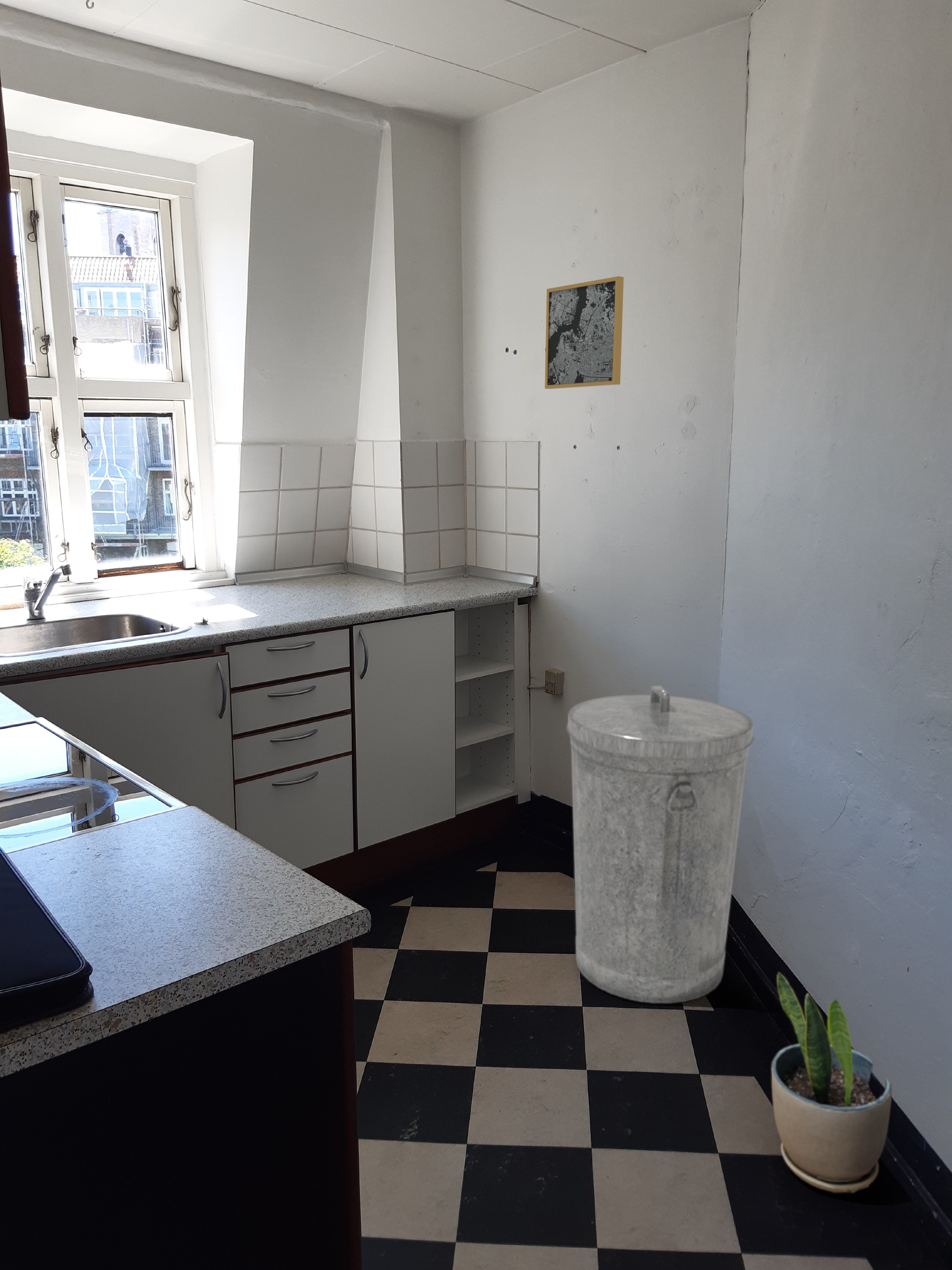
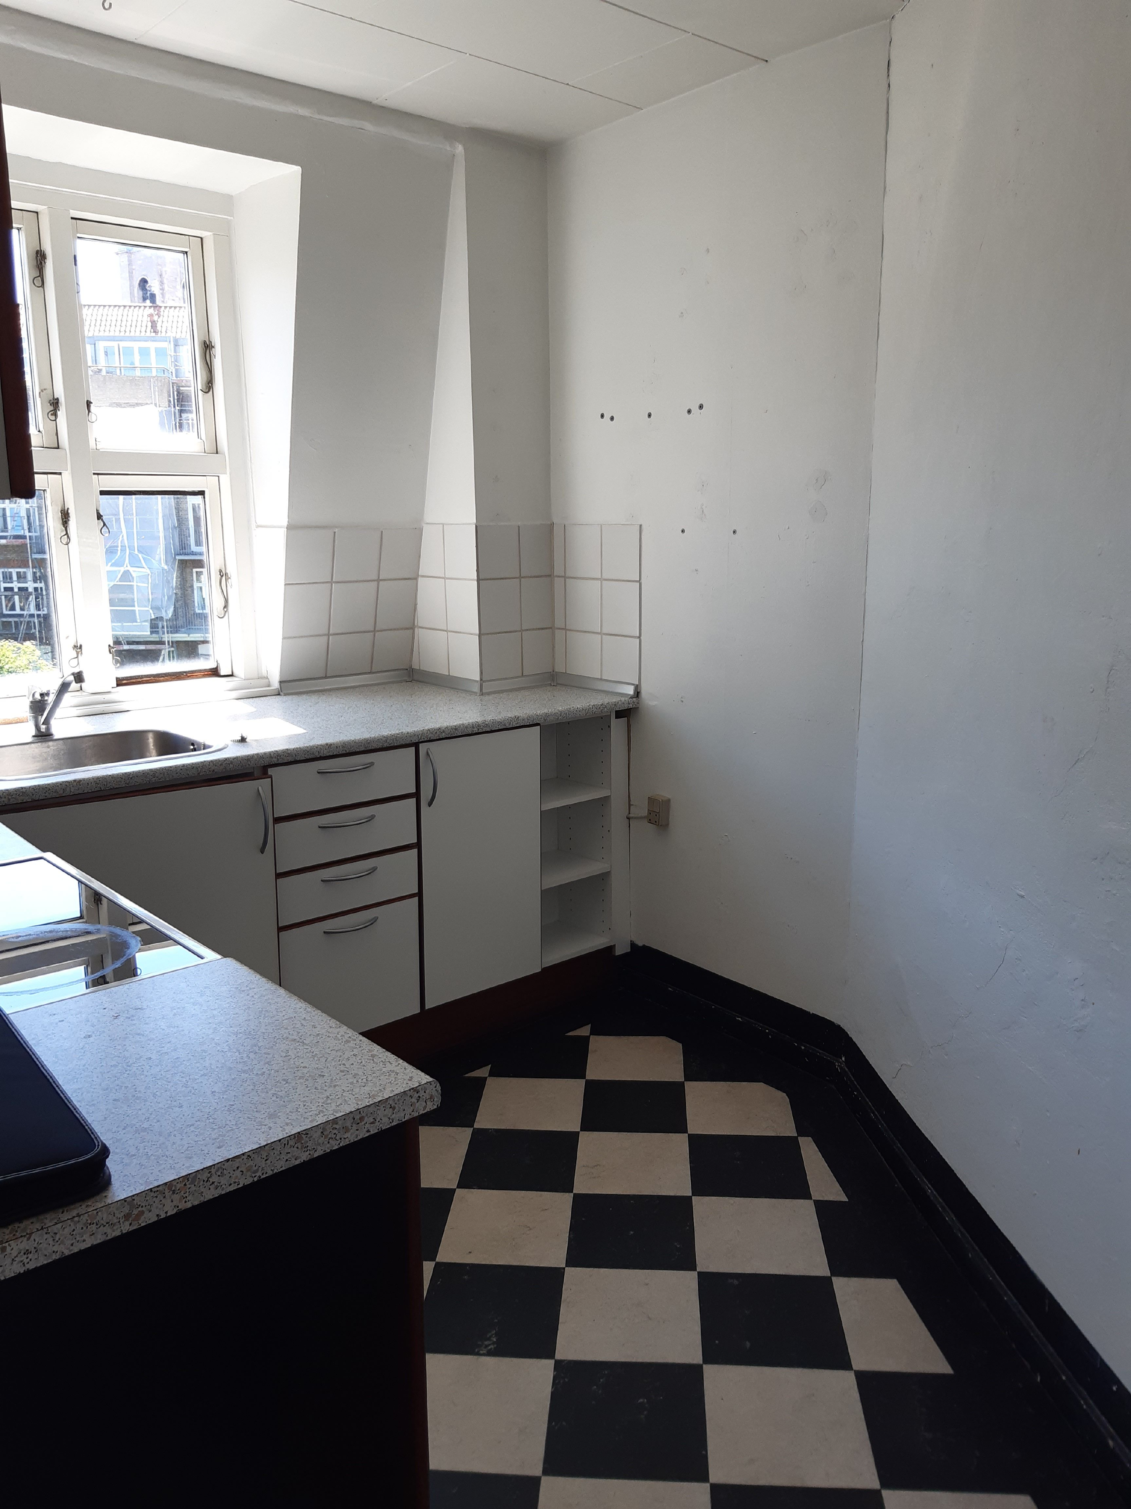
- trash can (654, 830)
- wall art (582, 335)
- potted plant (831, 1069)
